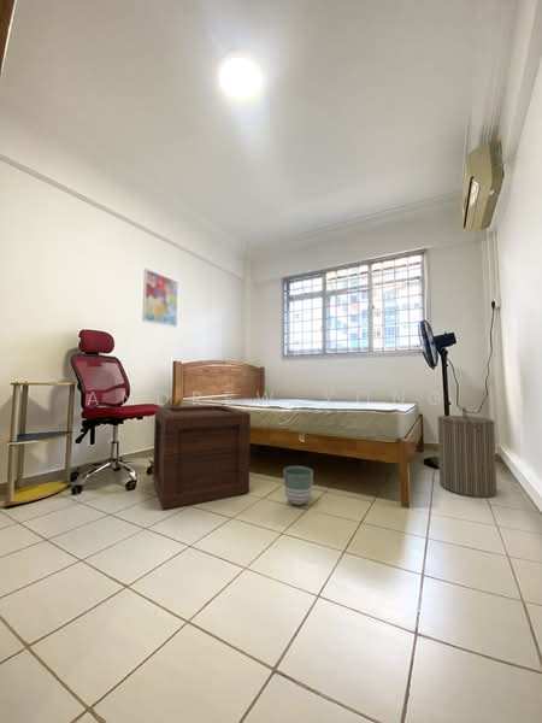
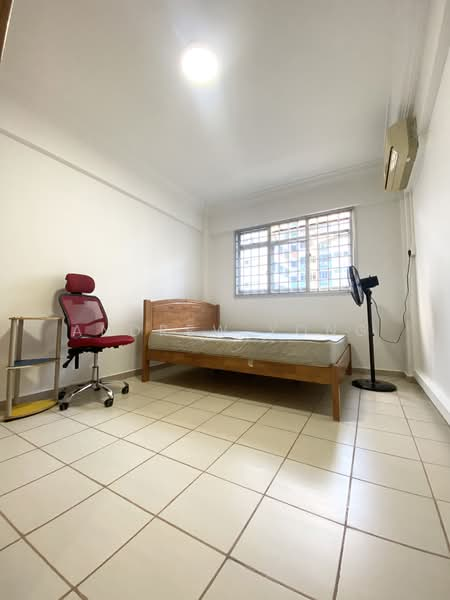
- planter (297, 486)
- wall art (161, 299)
- laundry hamper (465, 447)
- wooden crate (199, 447)
